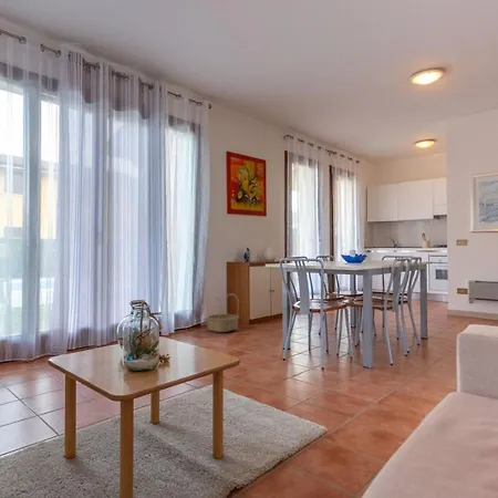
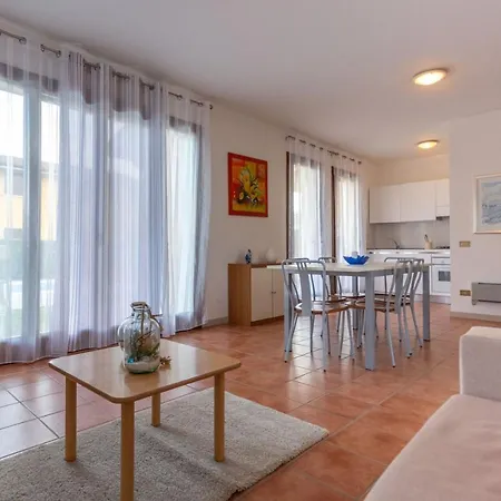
- basket (222, 314)
